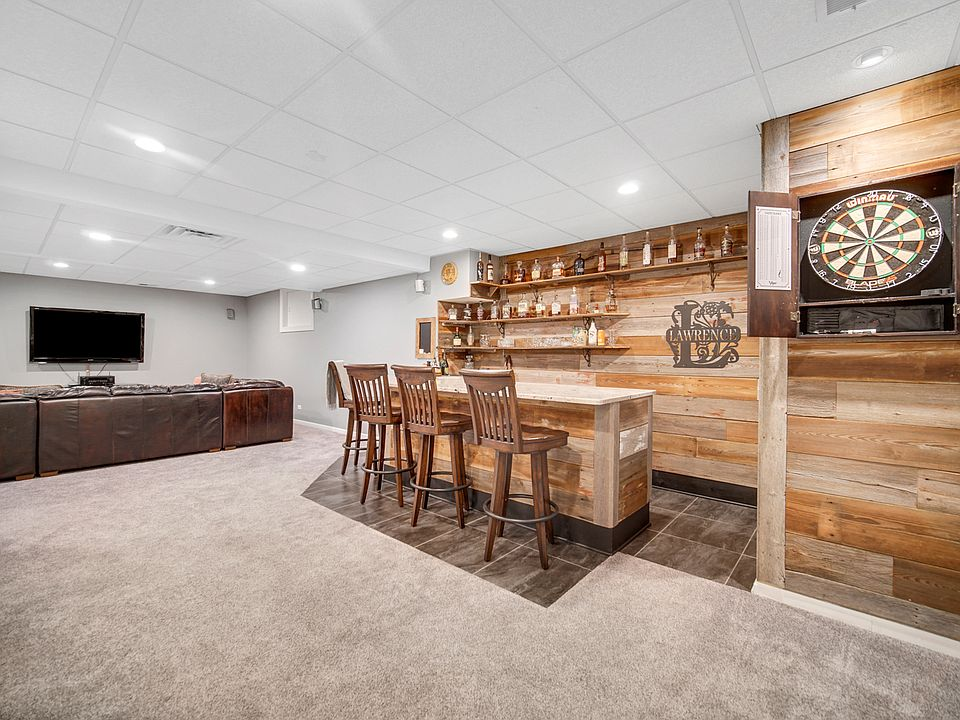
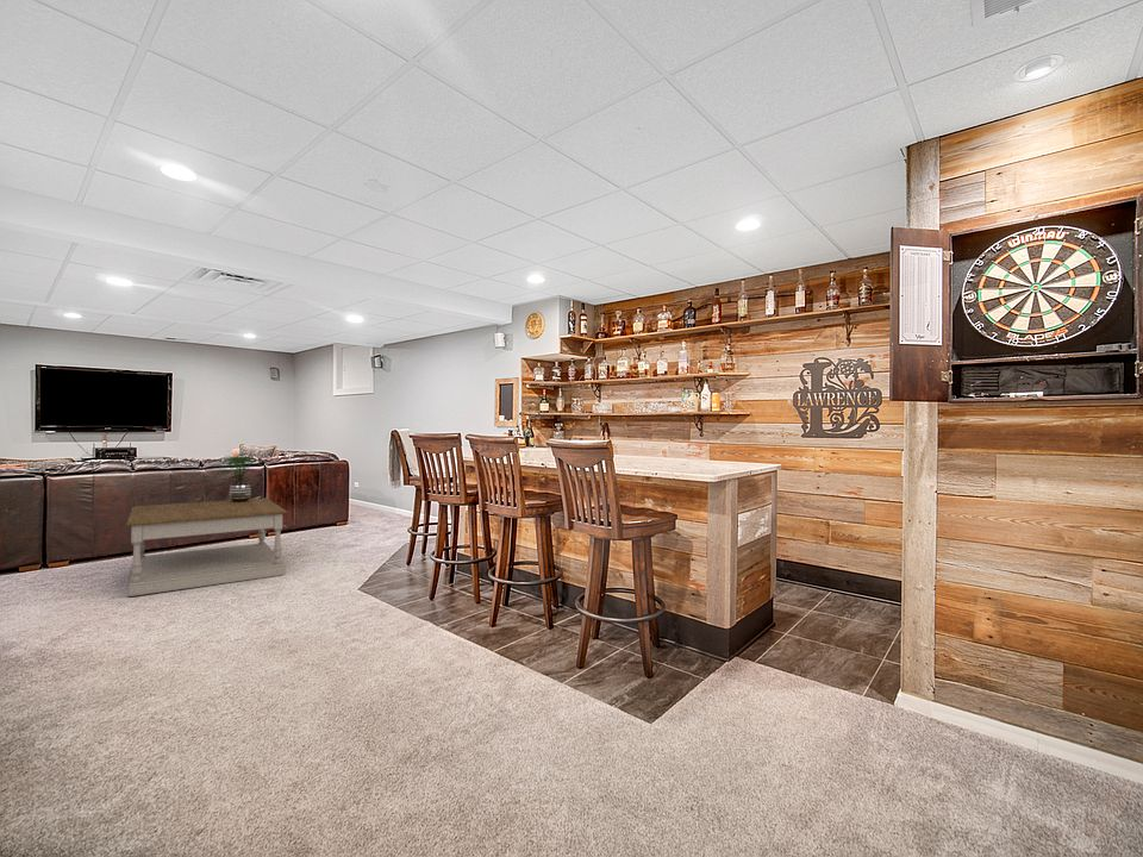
+ coffee table (207, 533)
+ potted plant (238, 476)
